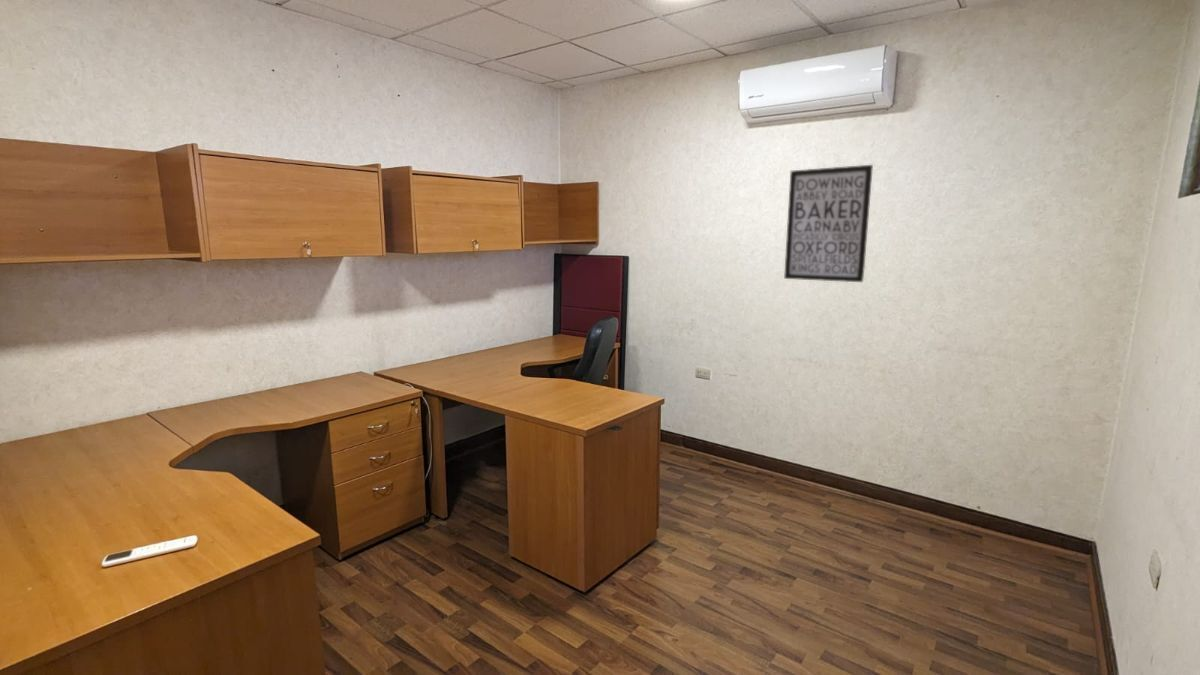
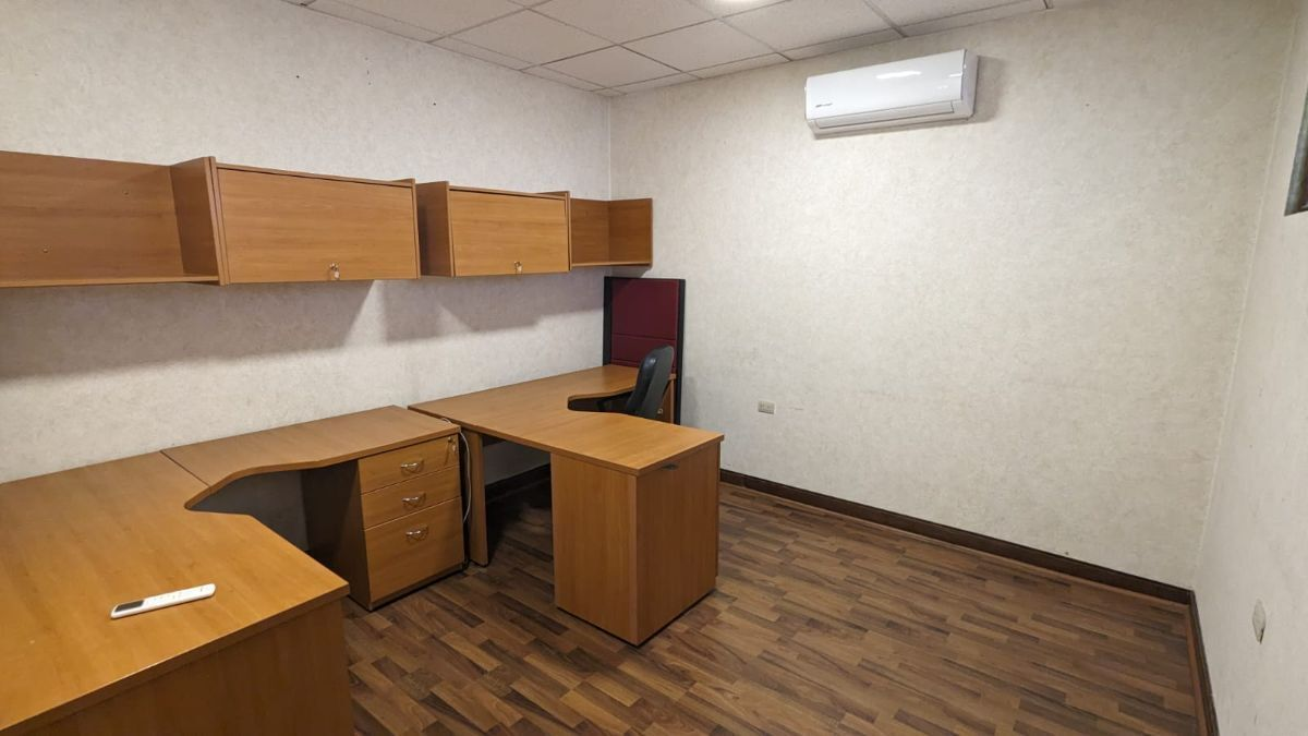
- wall art (826, 225)
